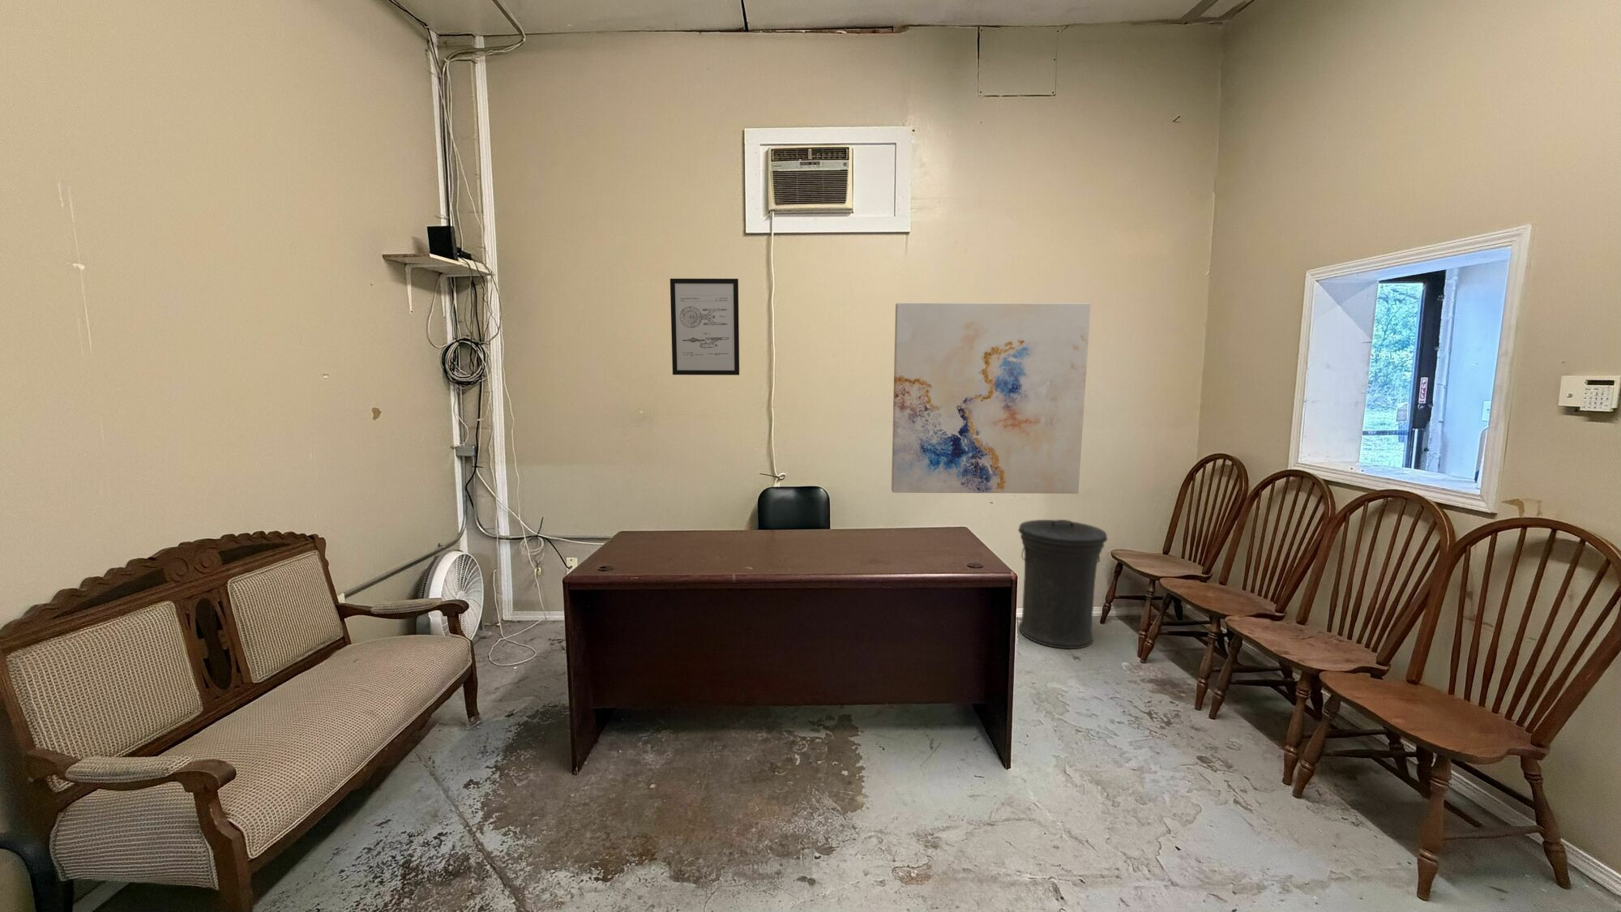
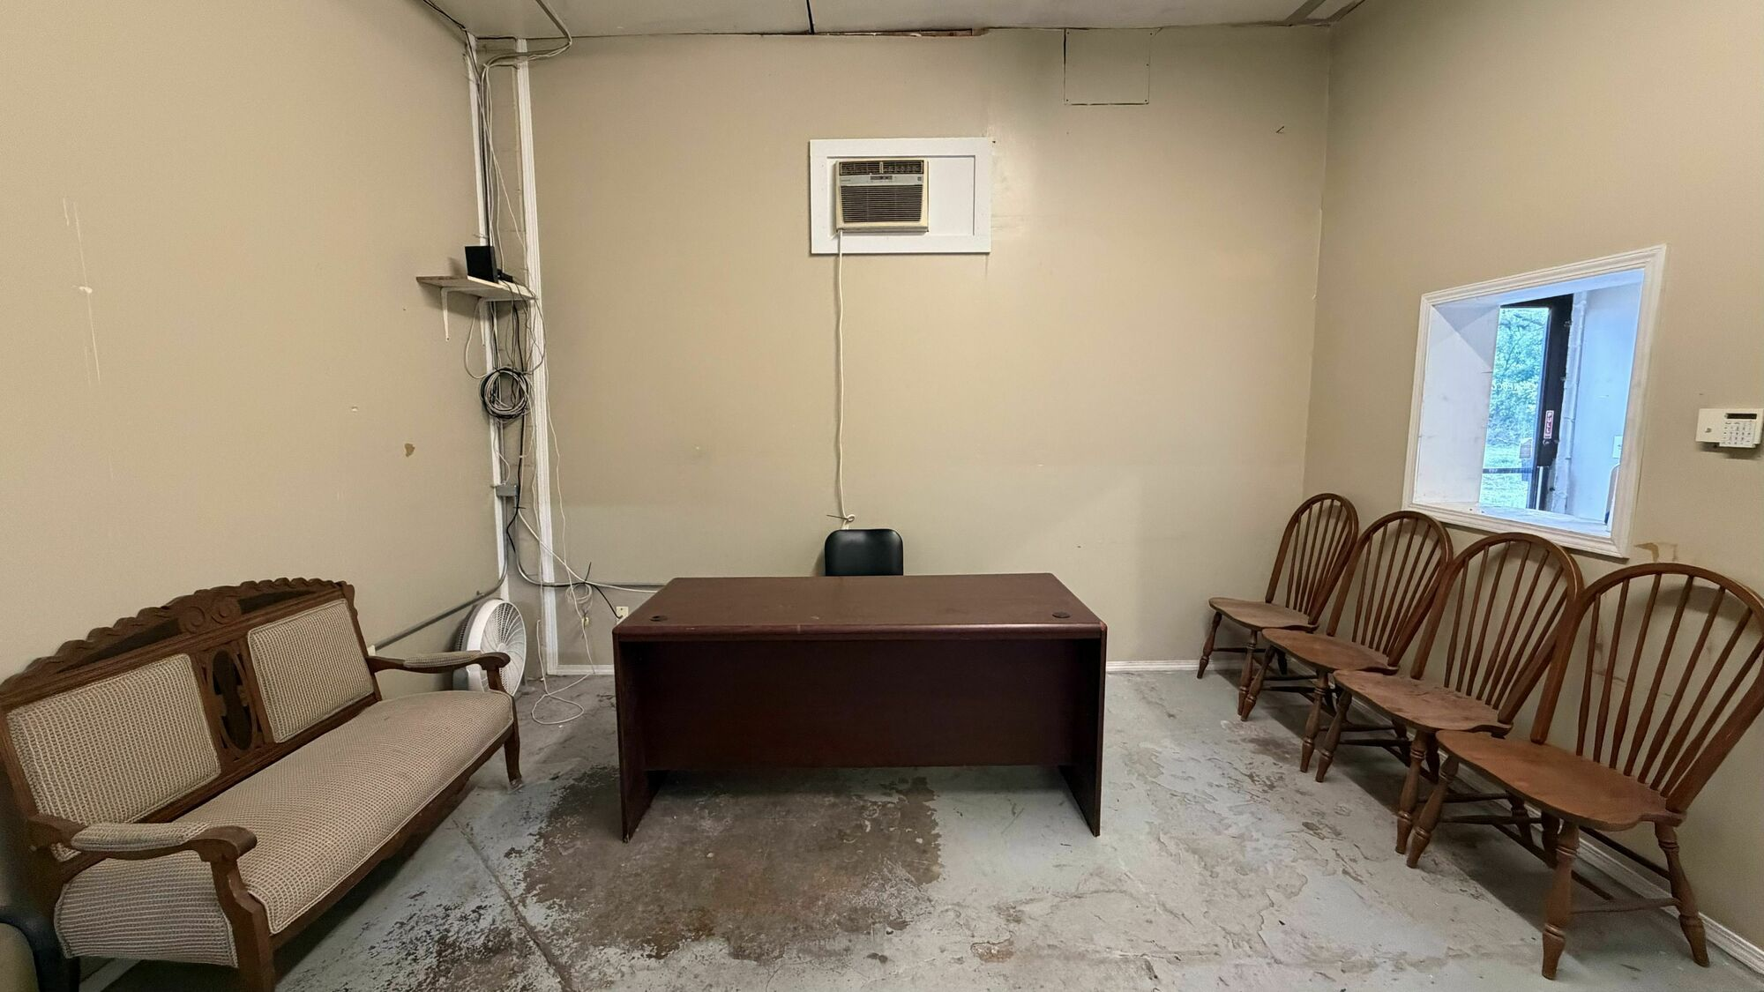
- wall art (988, 400)
- trash can (1059, 577)
- wall art (705, 326)
